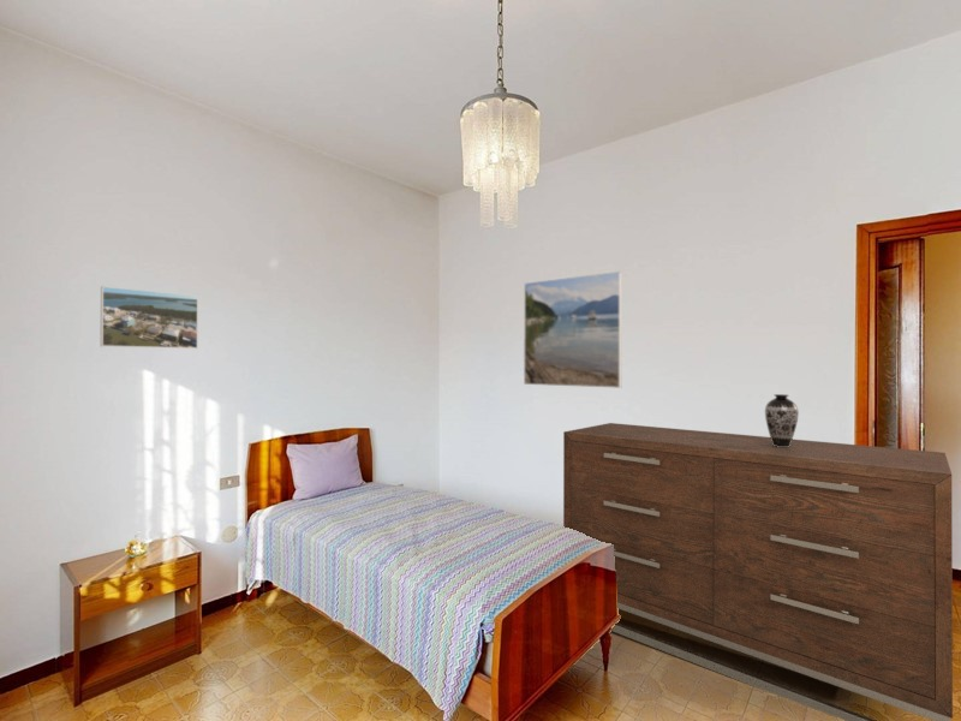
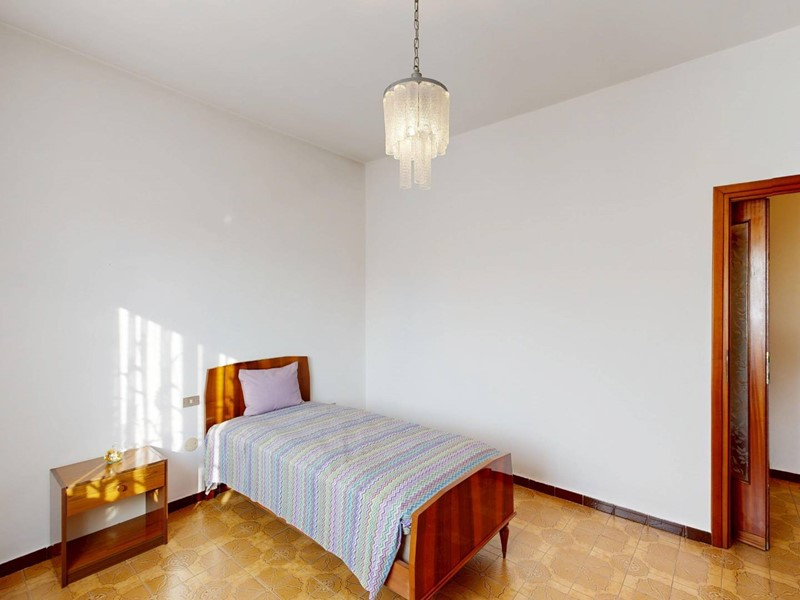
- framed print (151, 318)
- dresser (729, 543)
- decorative vase (781, 419)
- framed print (569, 332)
